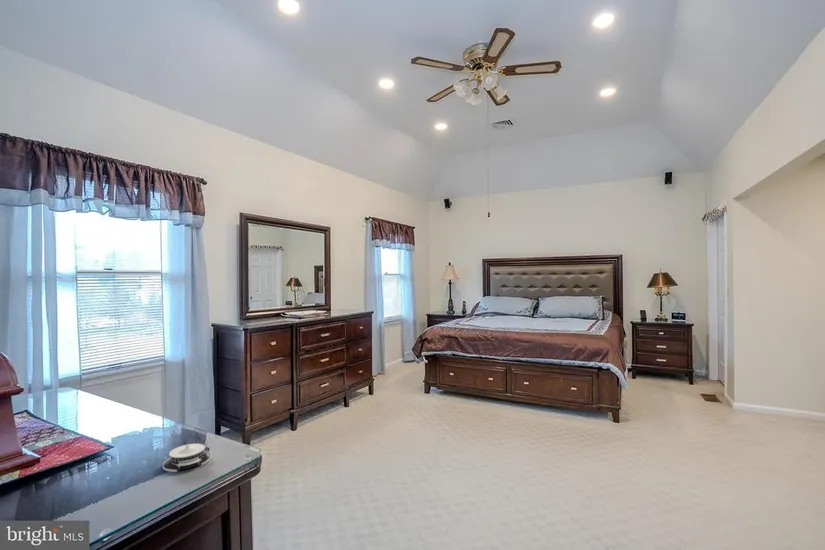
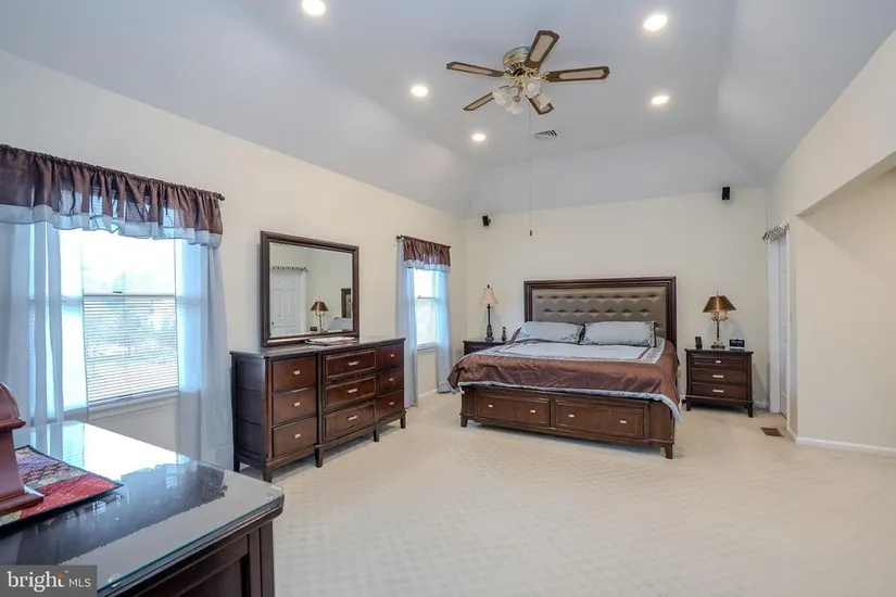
- architectural model (187, 451)
